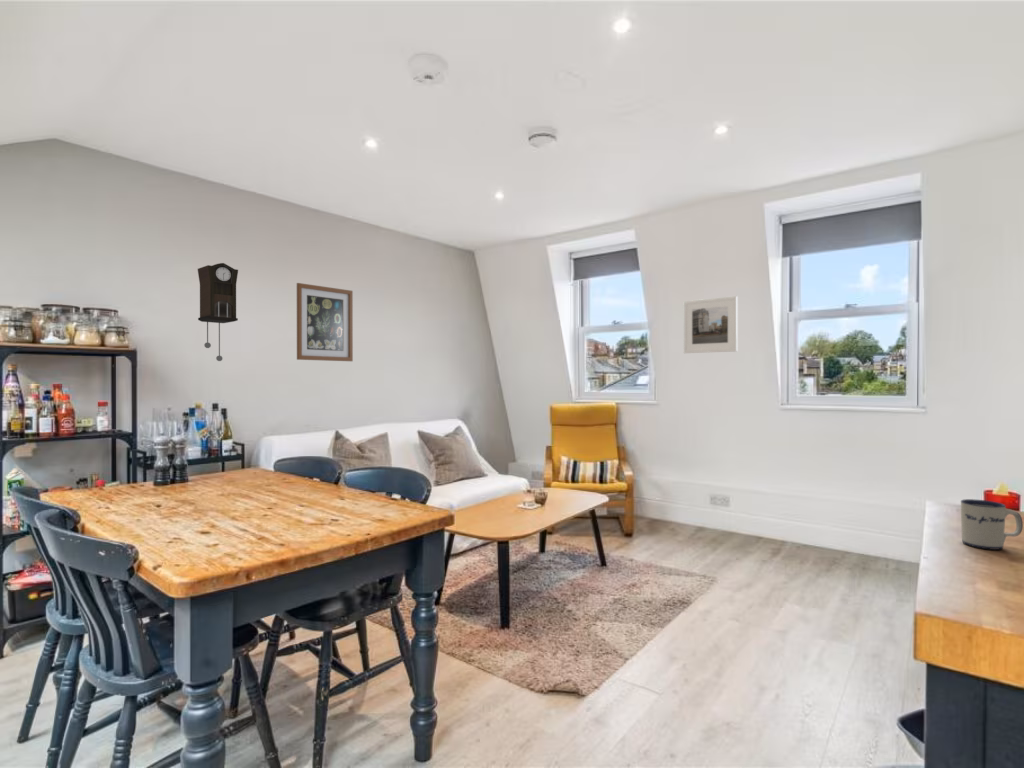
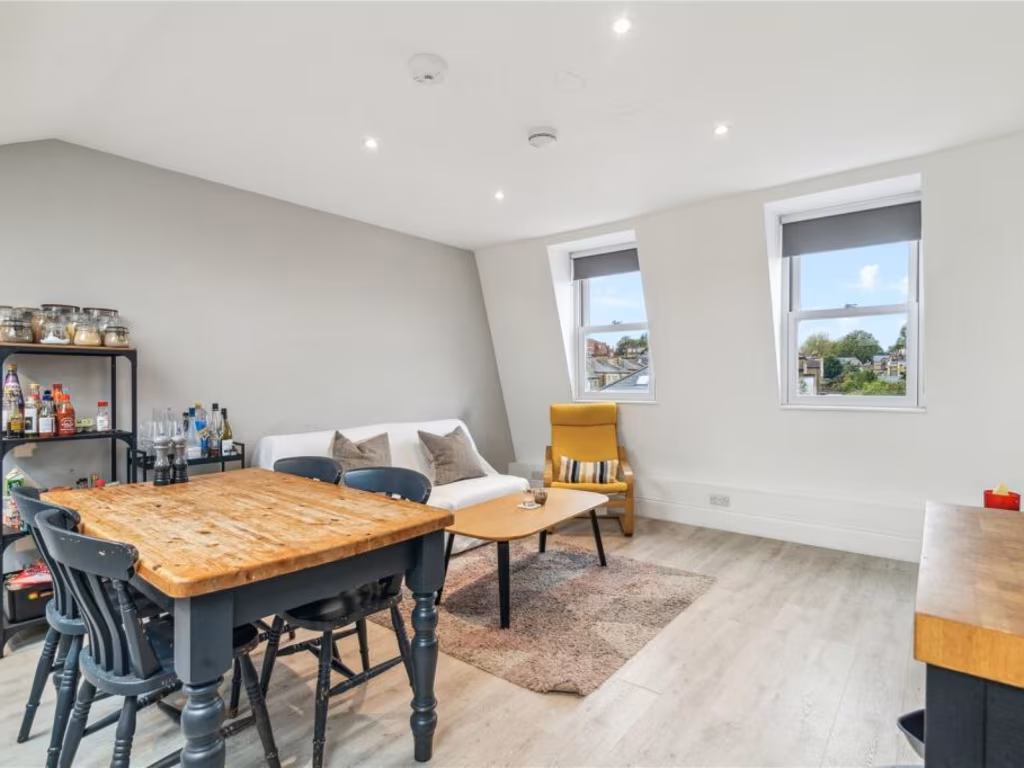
- mug (991, 524)
- wall art (325, 323)
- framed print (709, 325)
- pendulum clock (218, 312)
